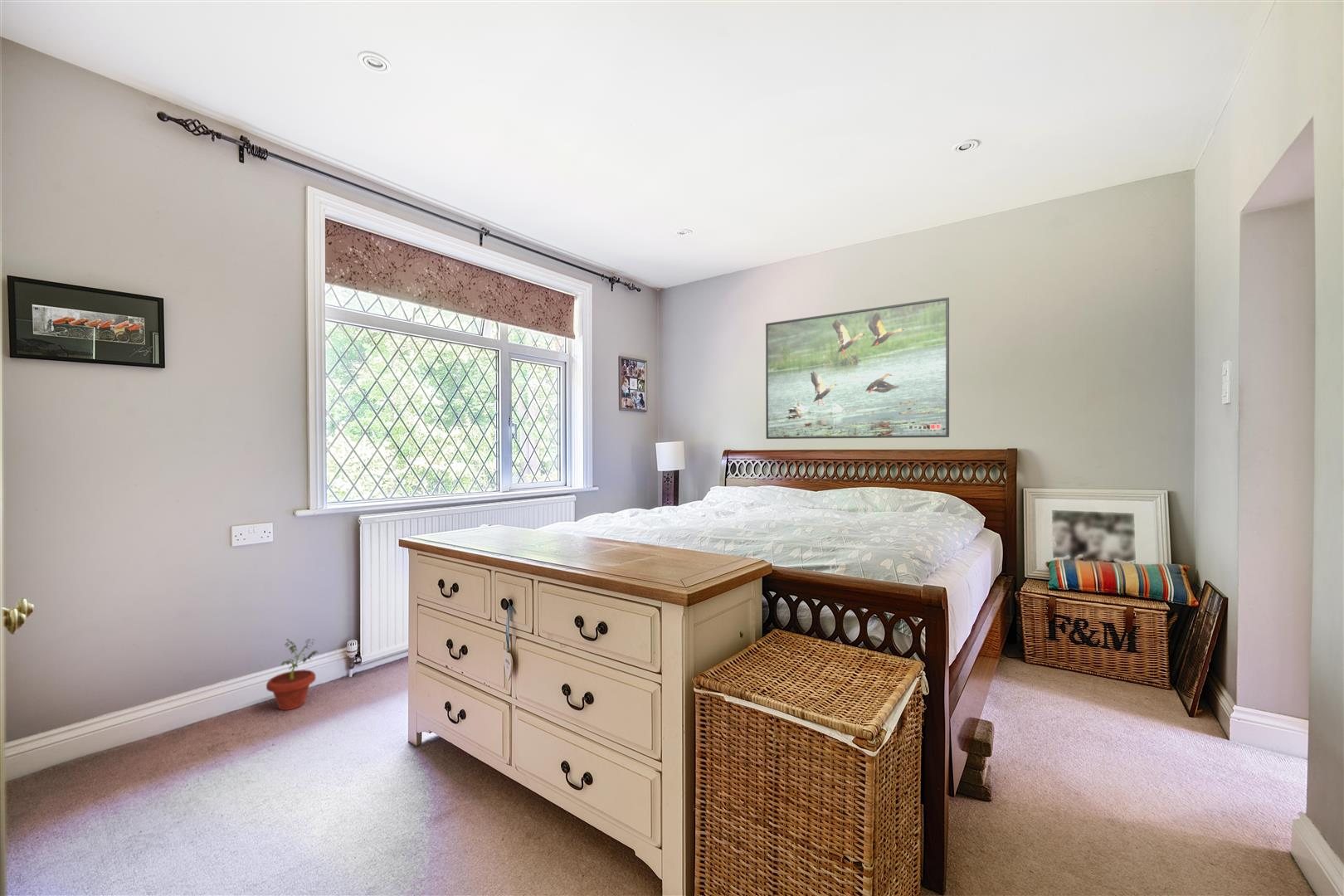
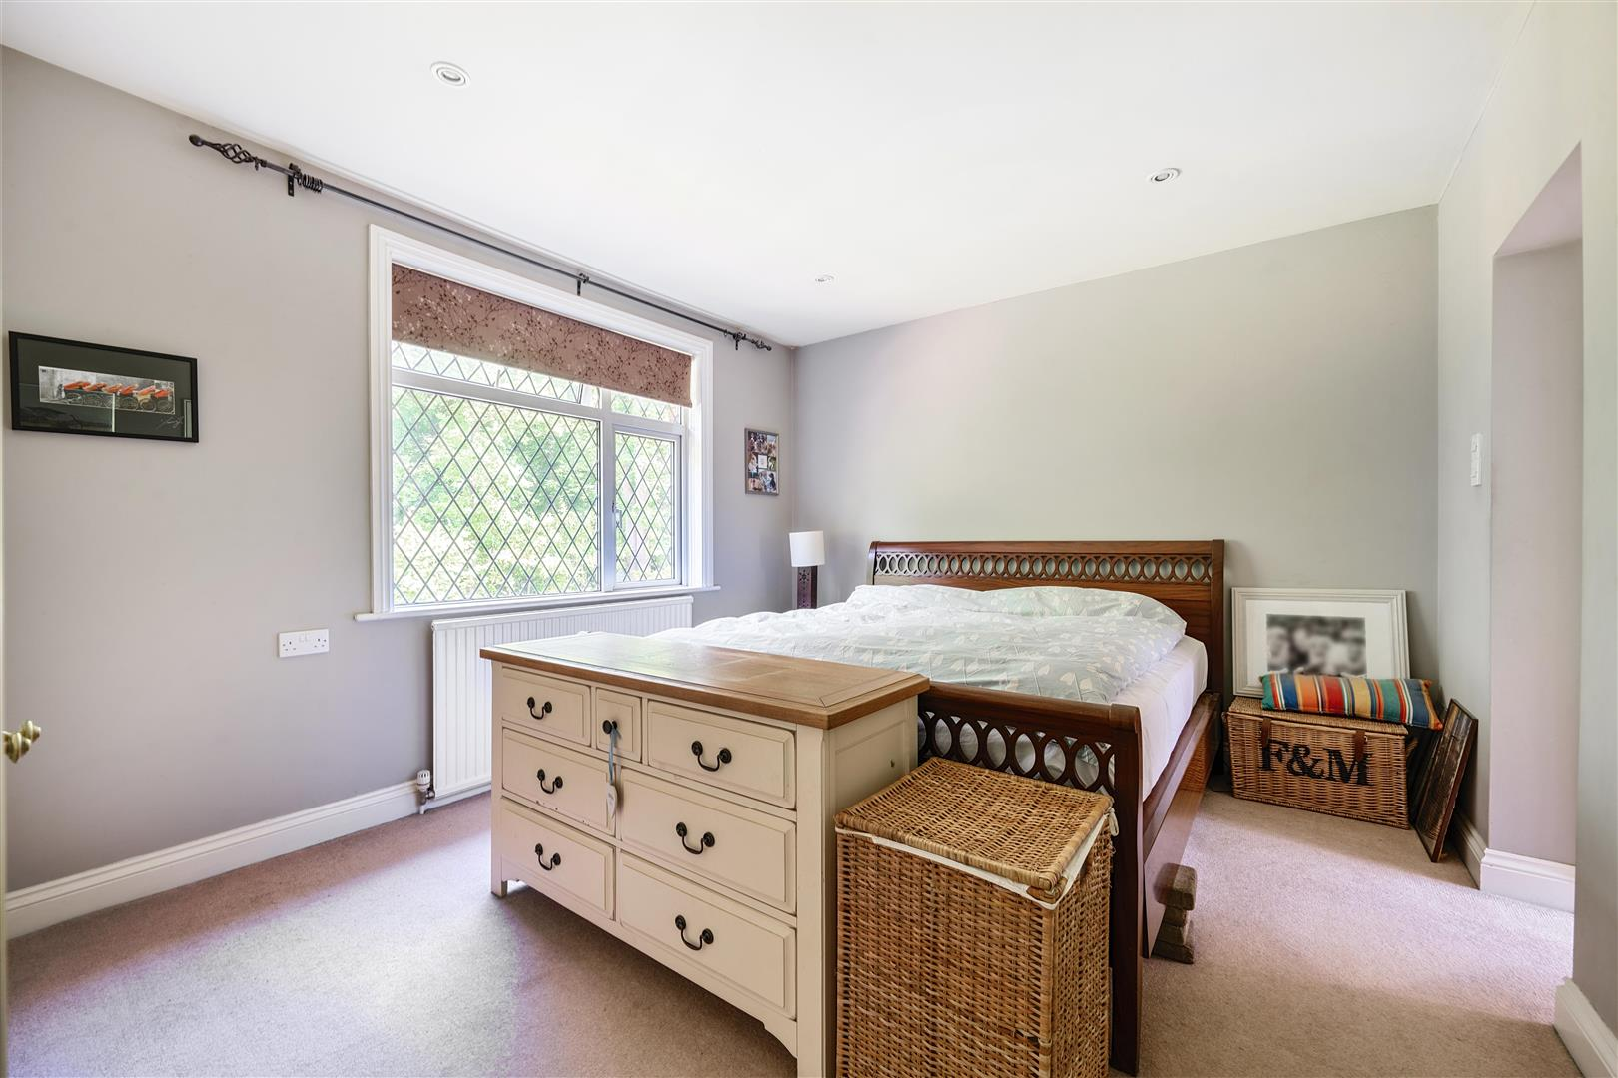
- potted plant (293, 672)
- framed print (849, 375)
